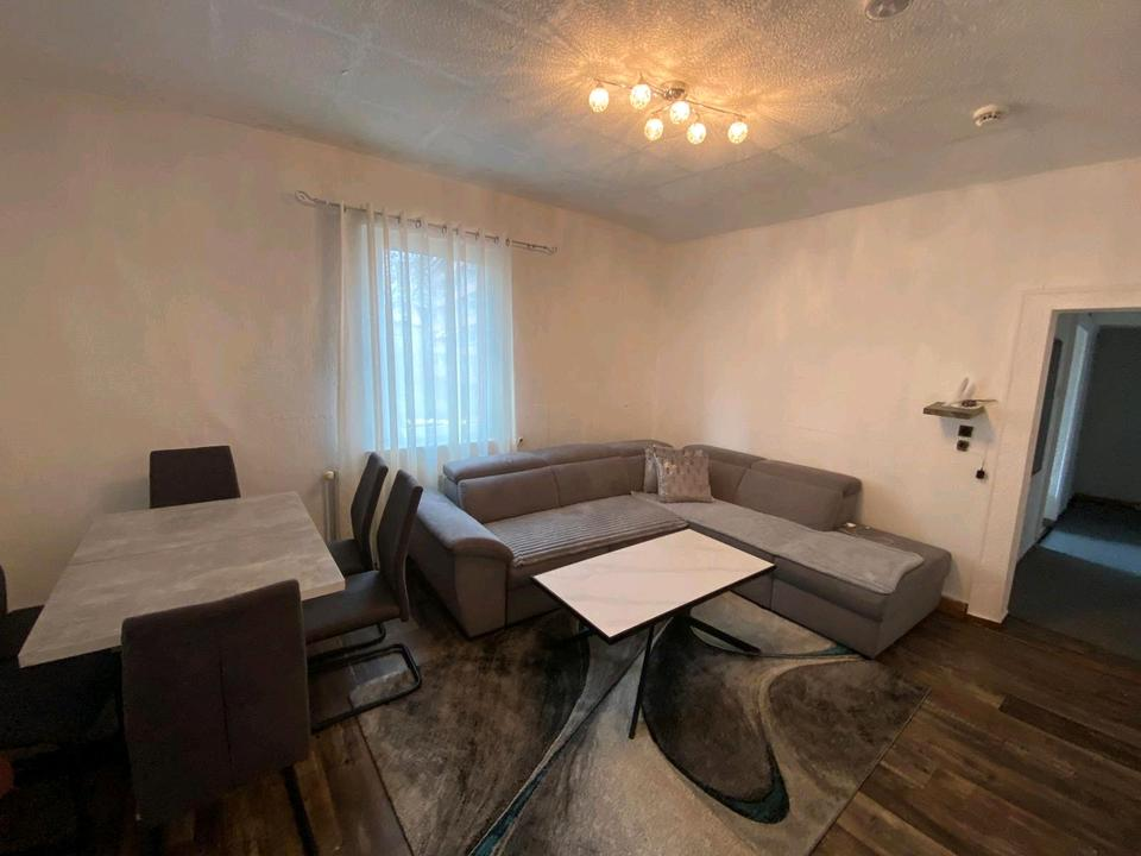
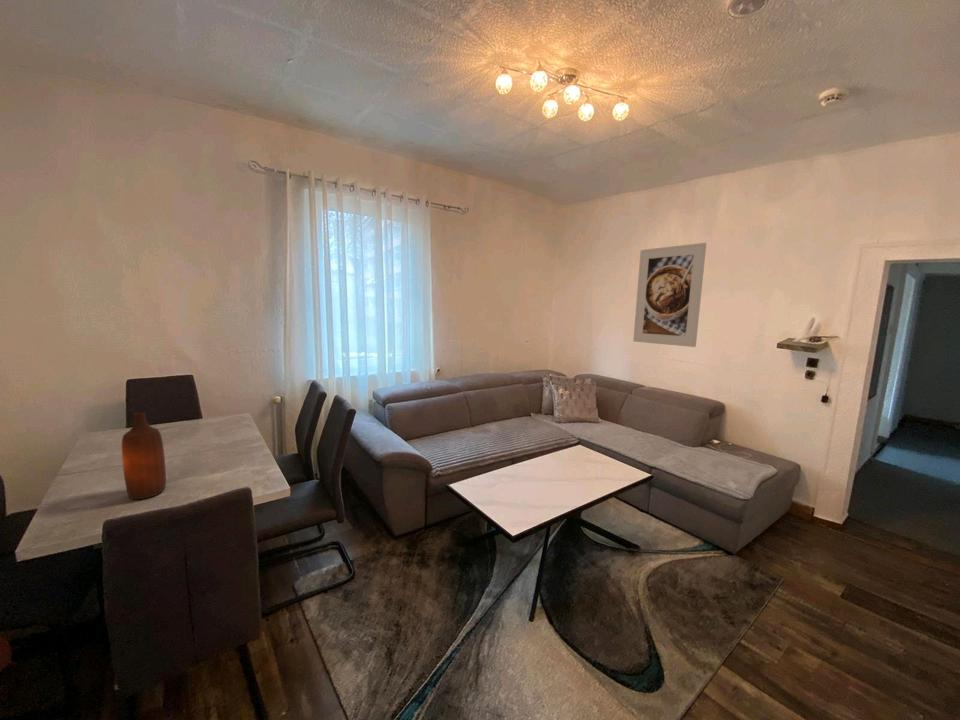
+ bottle (143, 453)
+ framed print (666, 296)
